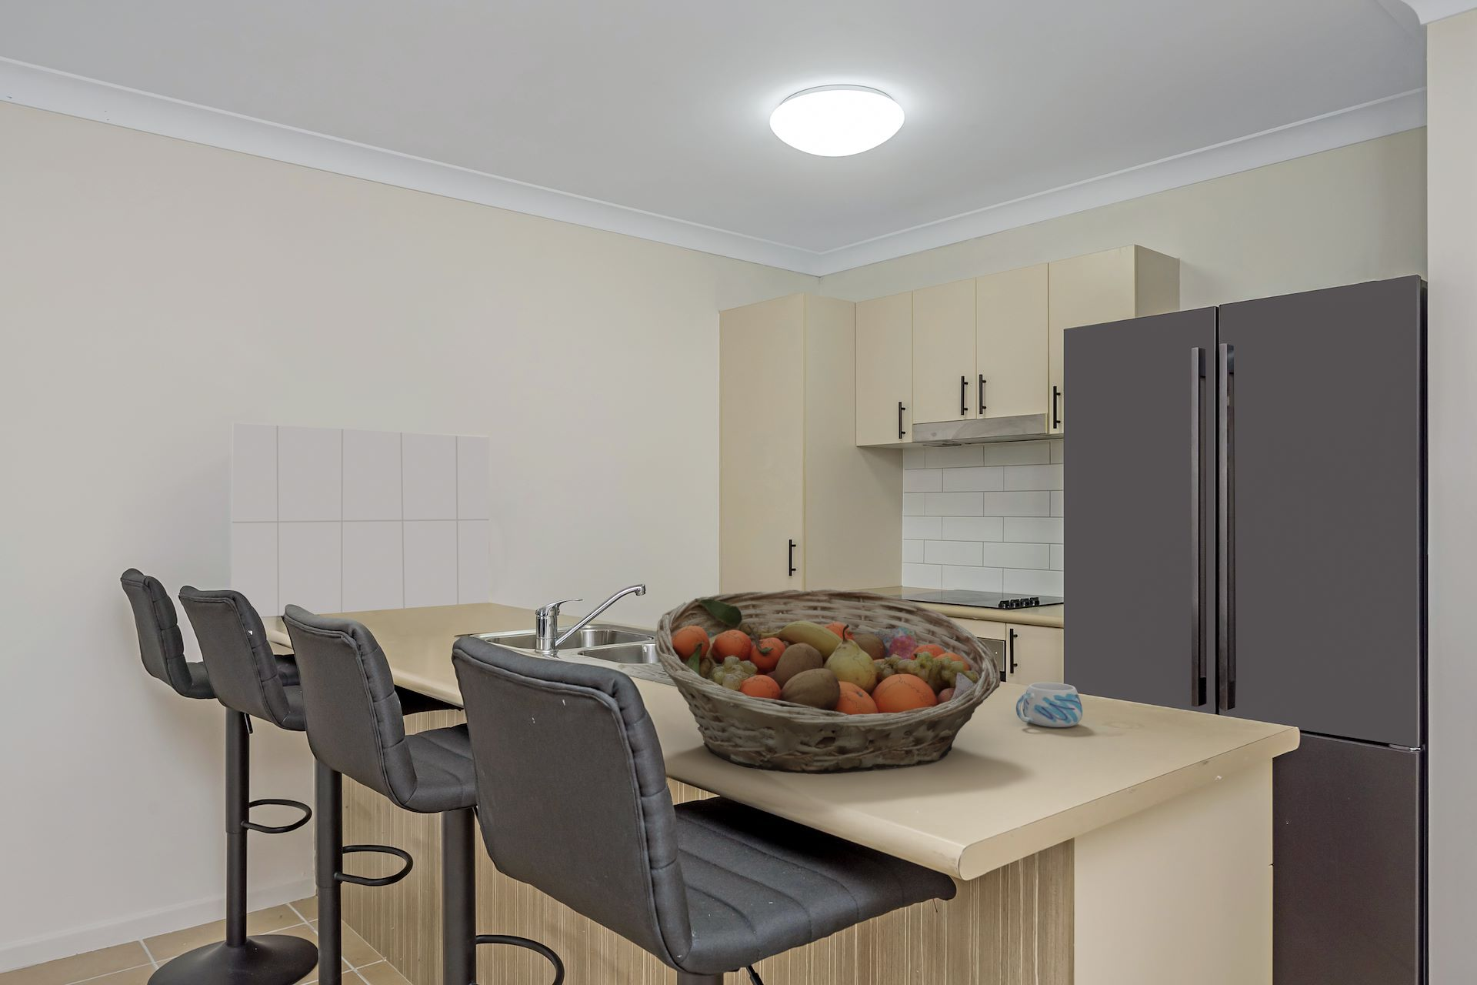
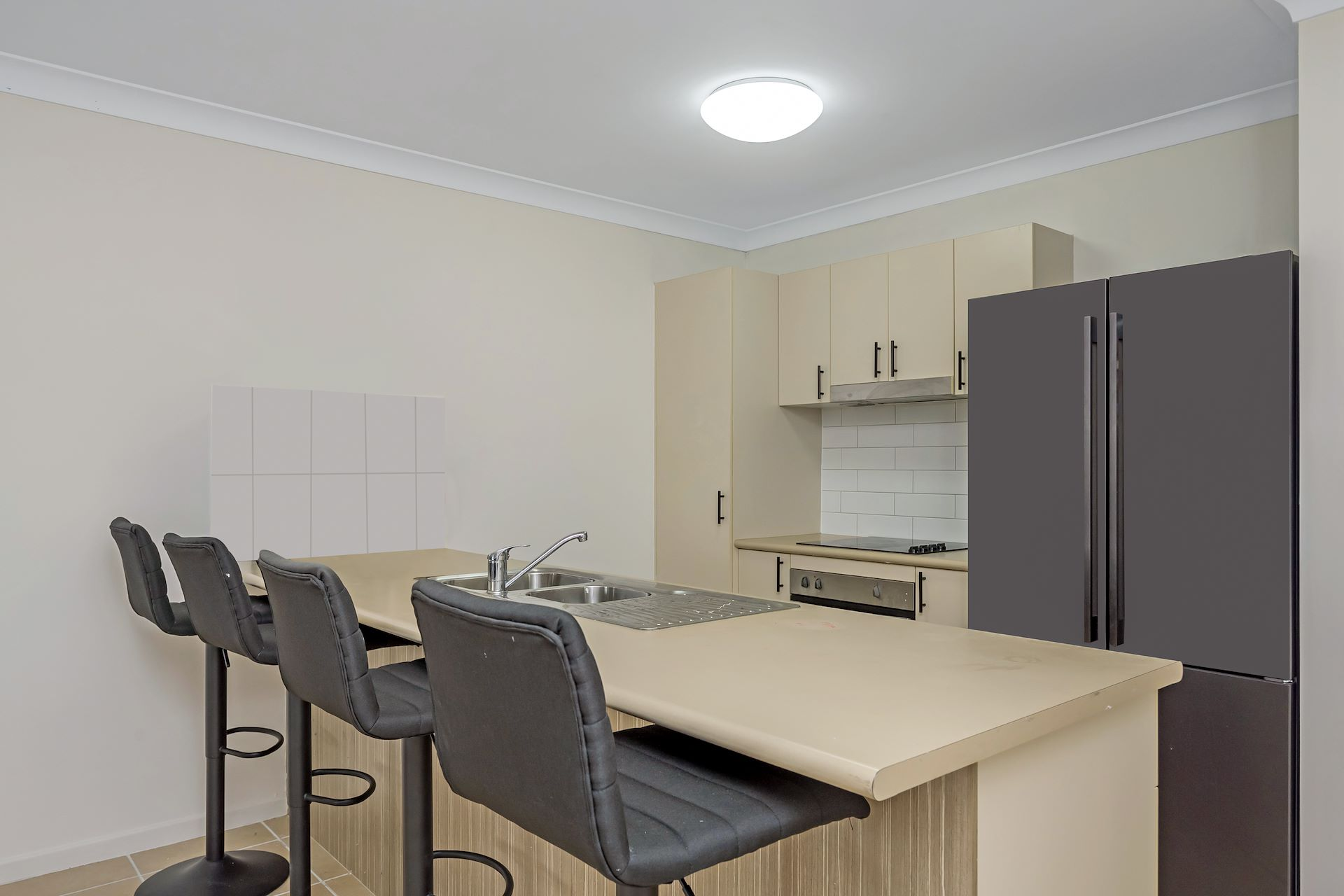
- fruit basket (824, 672)
- mug (1045, 705)
